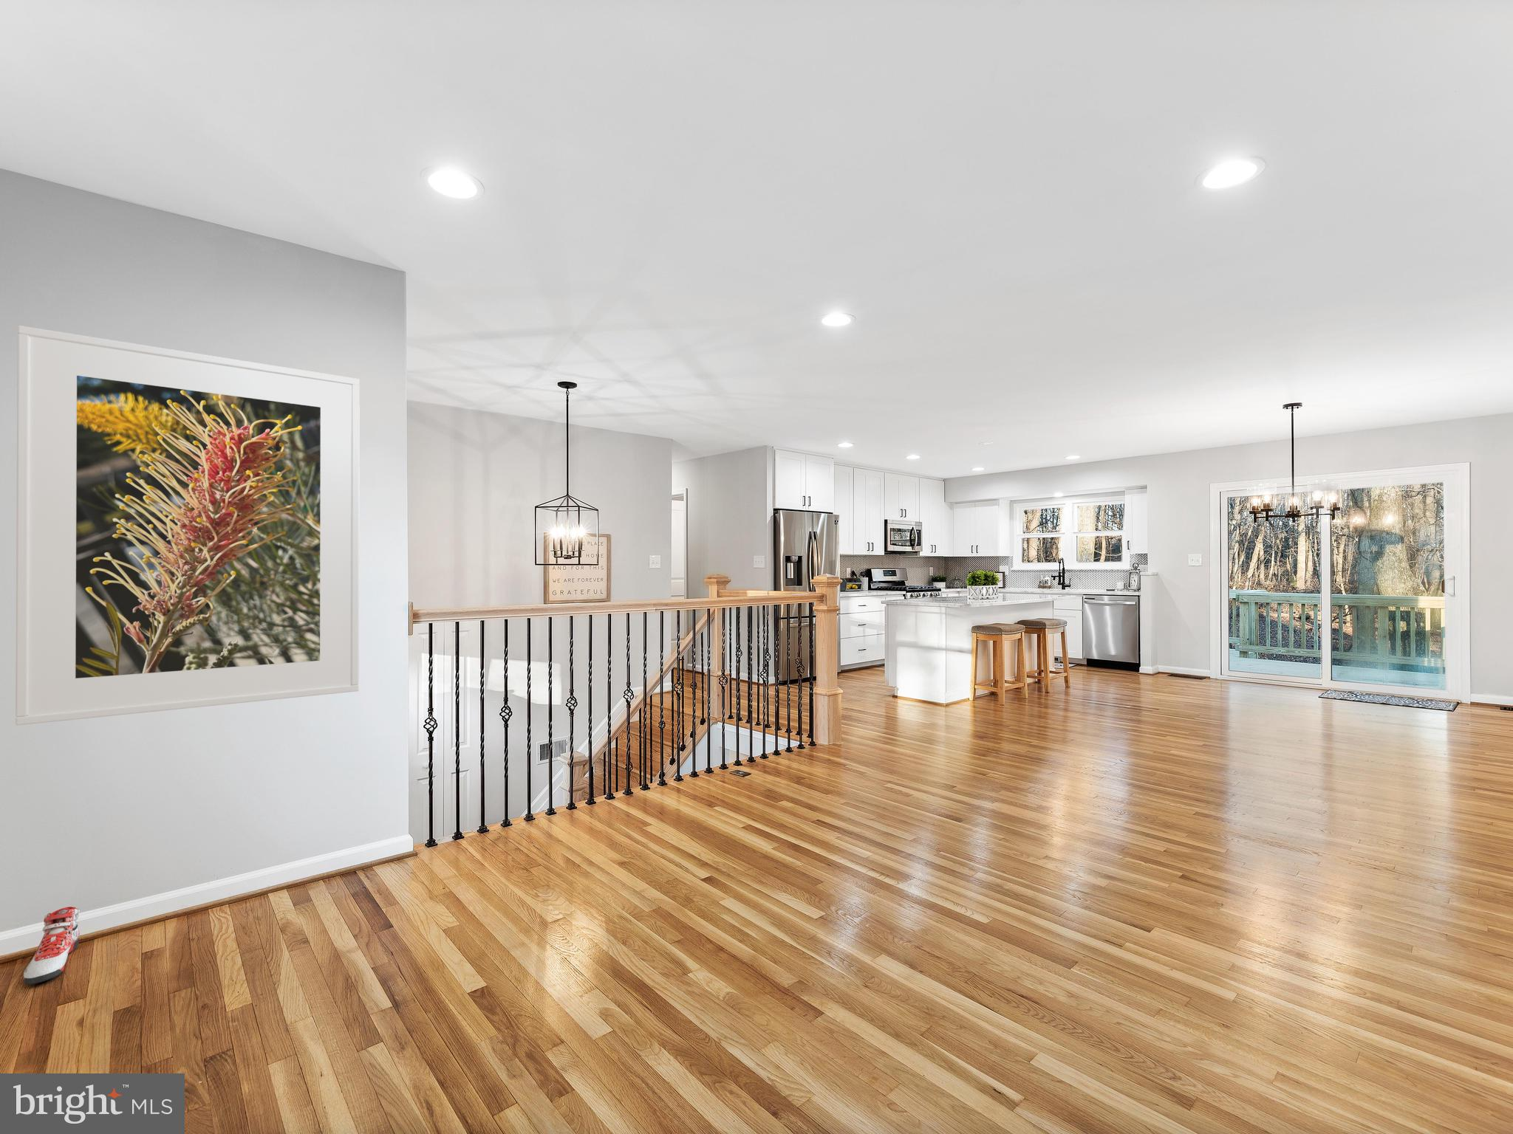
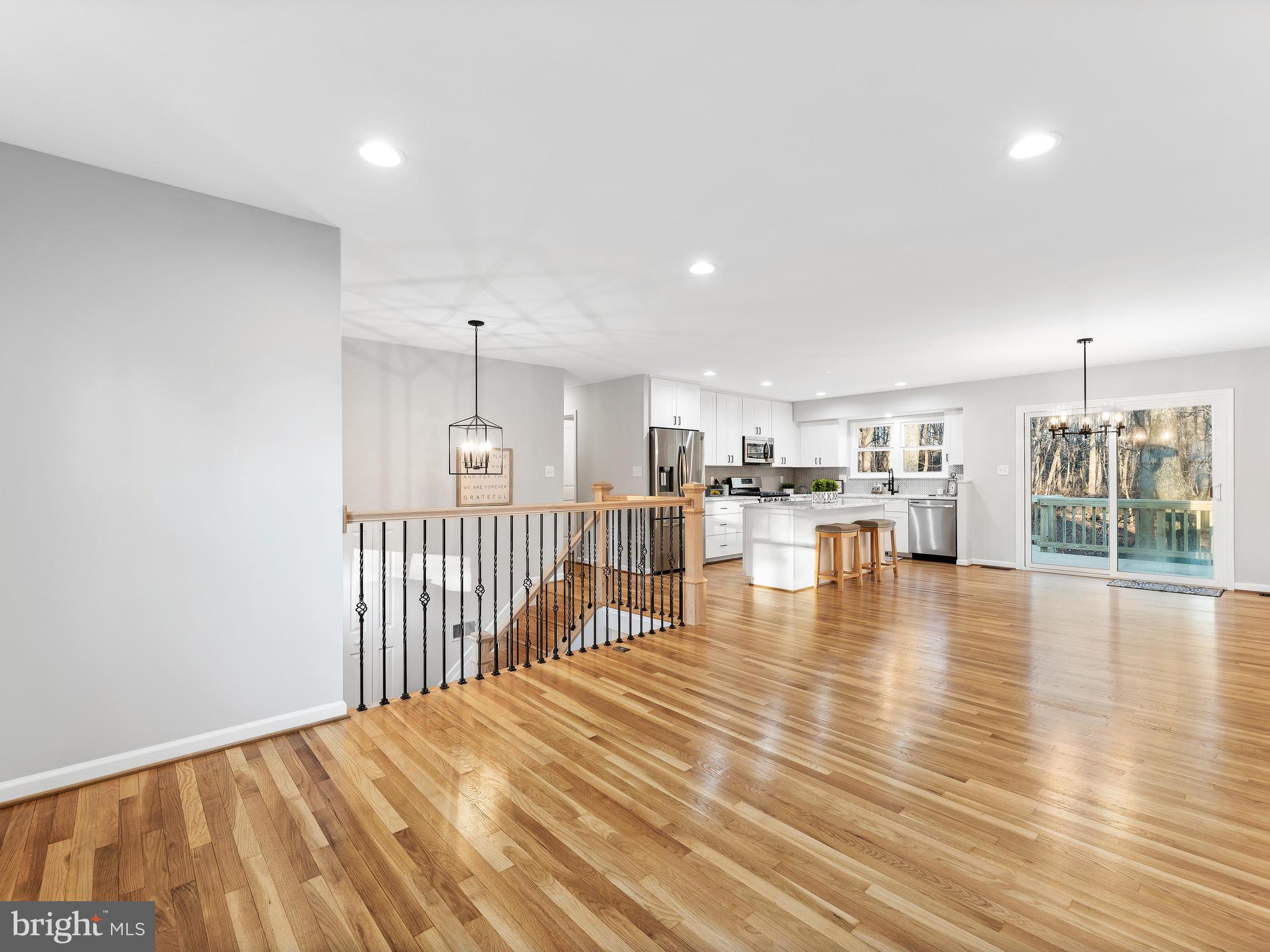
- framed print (208, 530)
- sneaker (51, 941)
